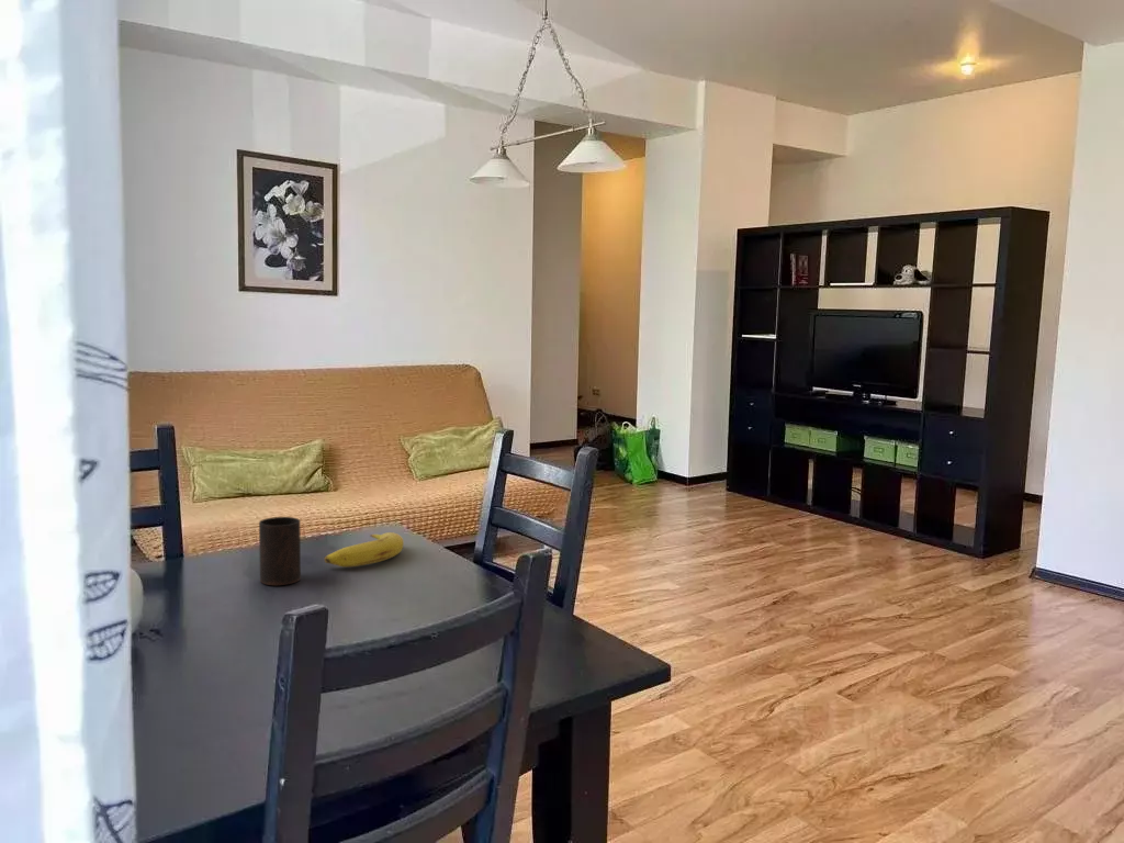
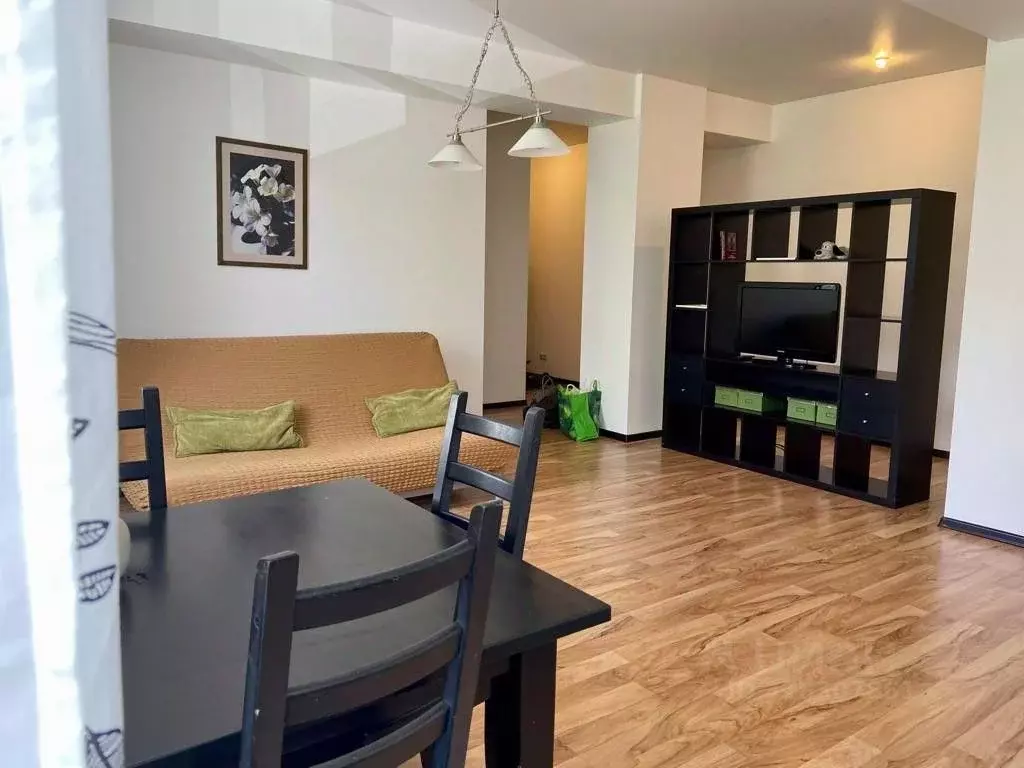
- fruit (359, 544)
- cup (280, 550)
